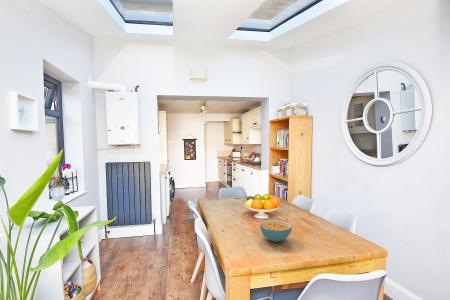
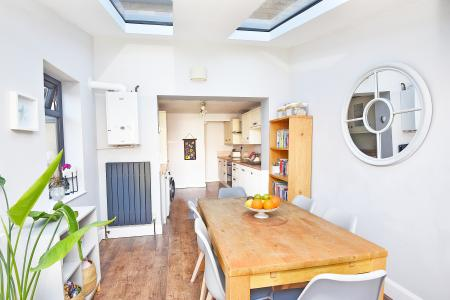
- cereal bowl (275, 232)
